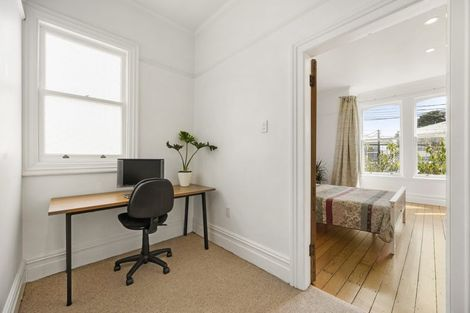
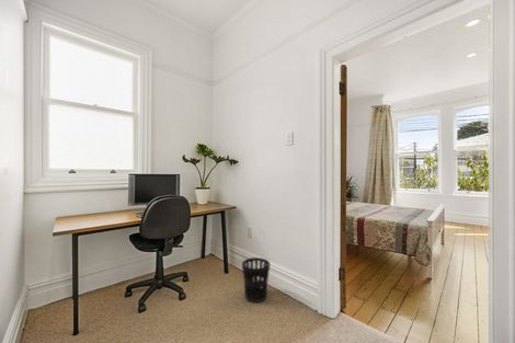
+ wastebasket (255, 279)
